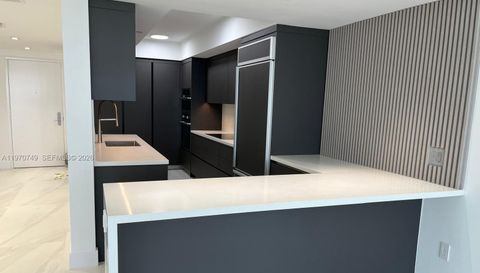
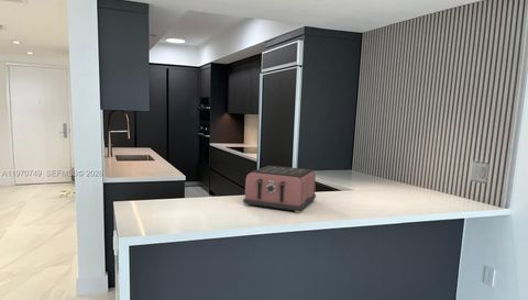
+ toaster (280, 187)
